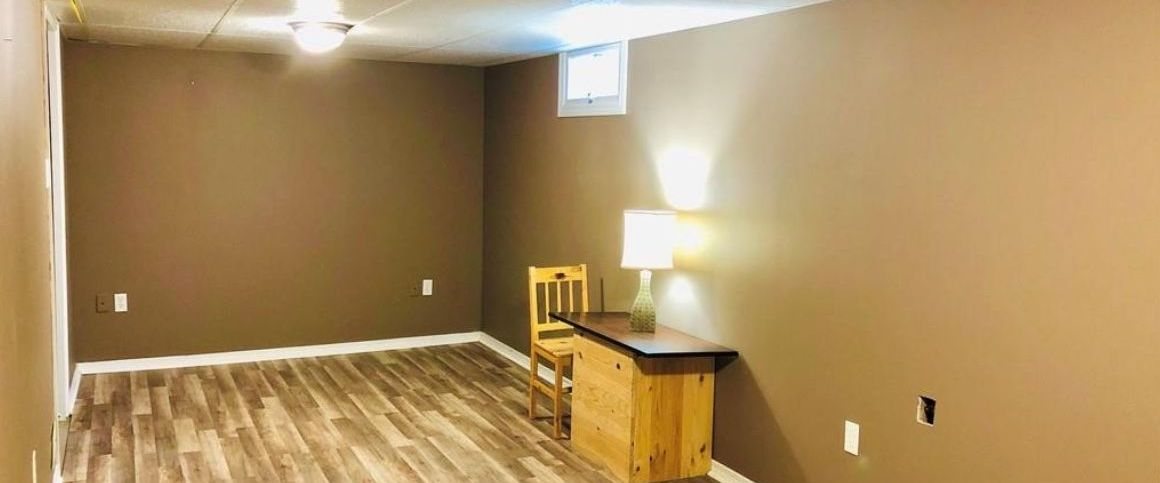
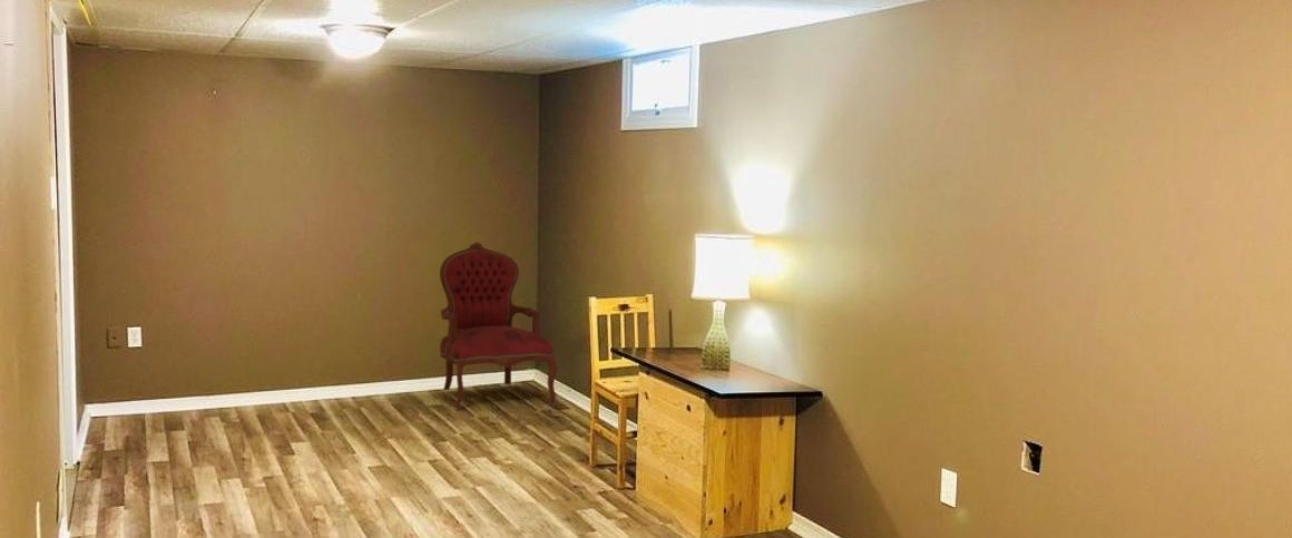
+ armchair (490, 319)
